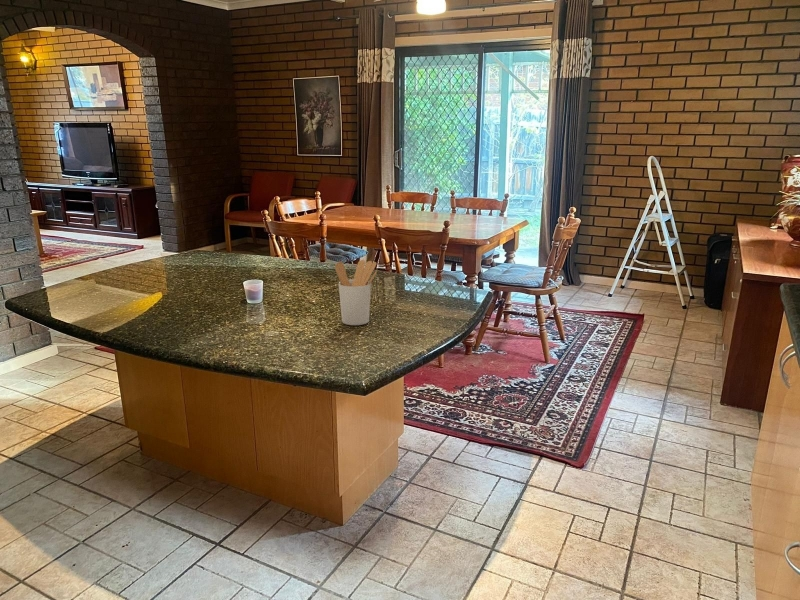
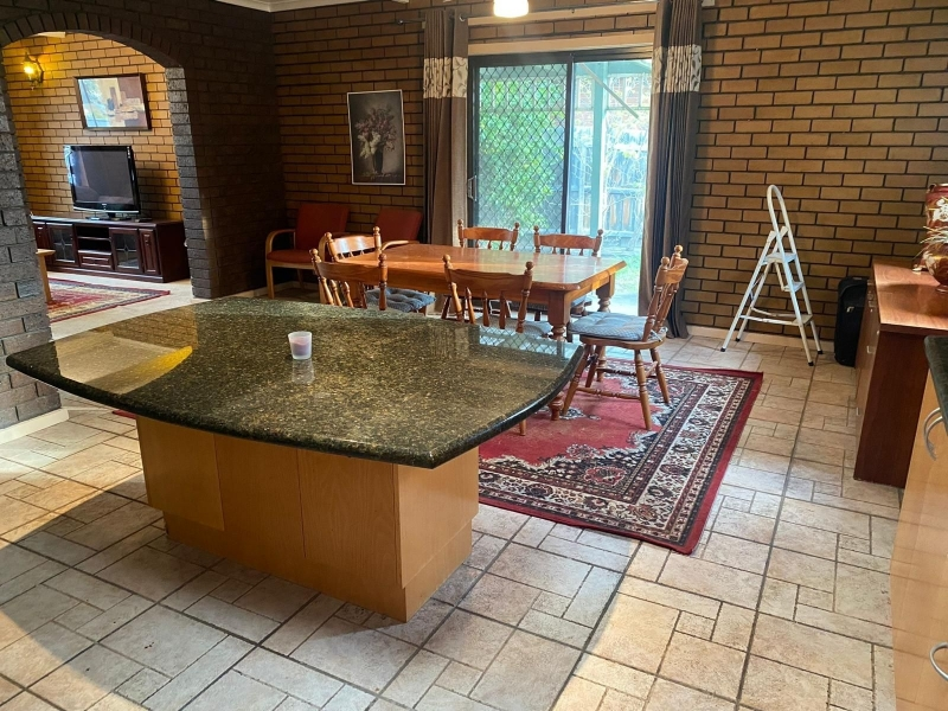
- utensil holder (358, 290)
